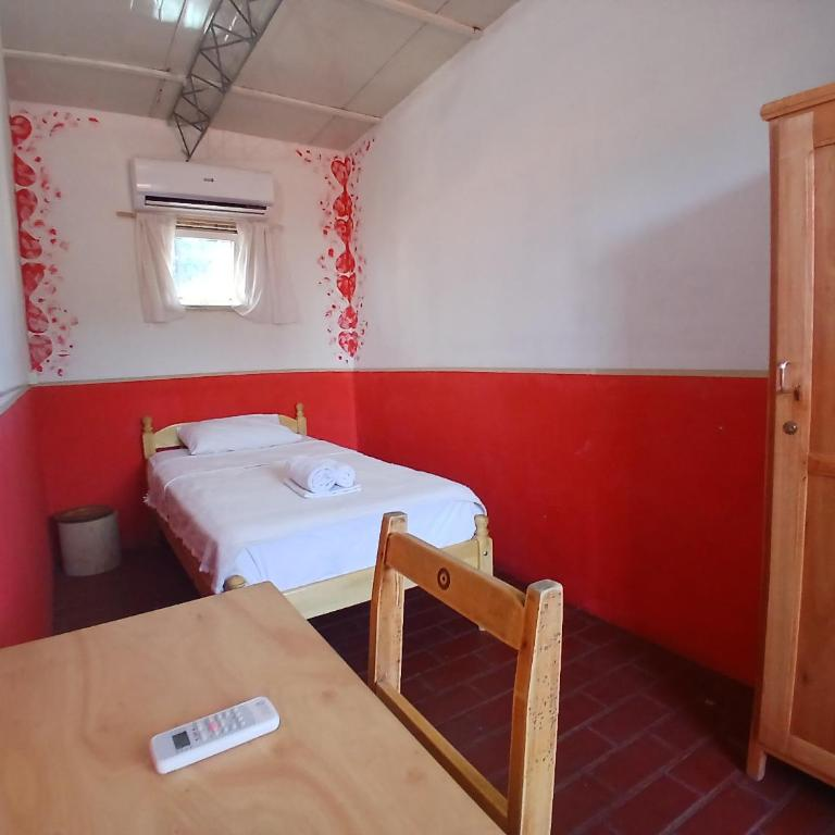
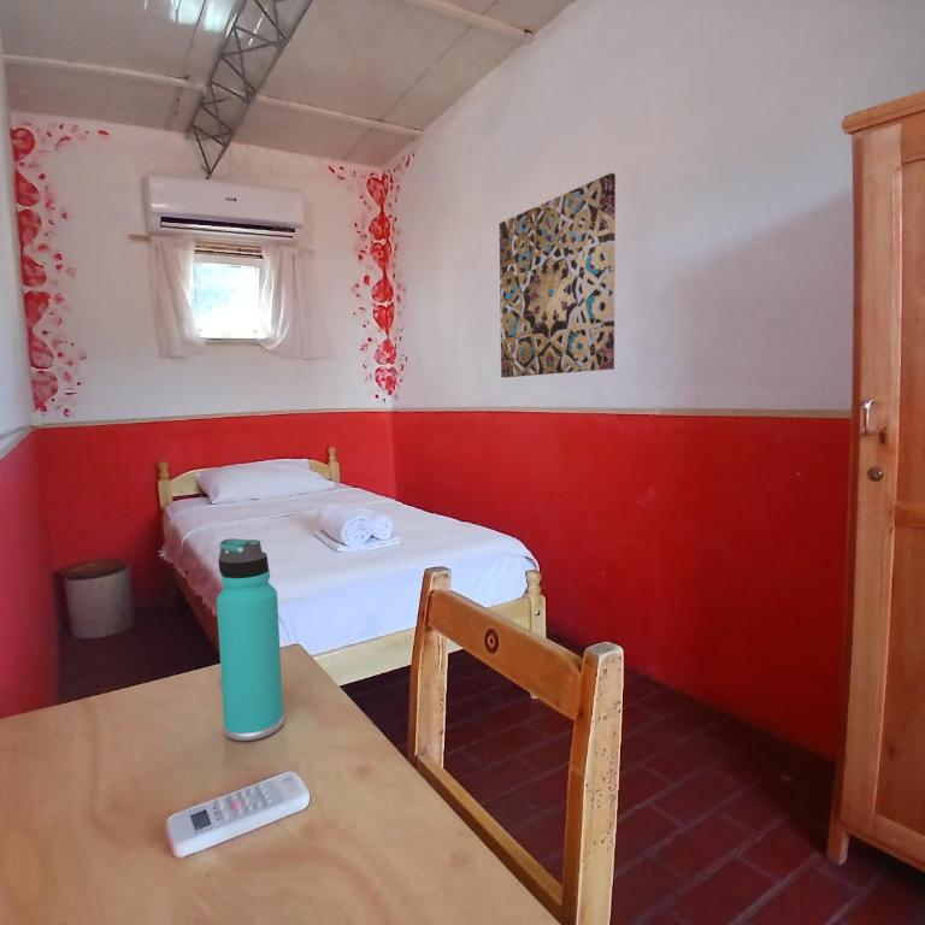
+ thermos bottle (249, 635)
+ wall art (550, 288)
